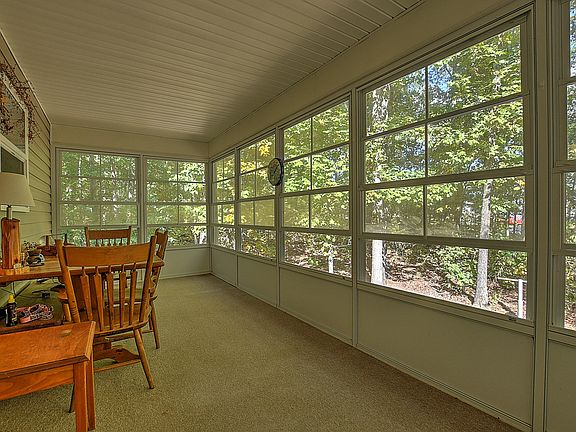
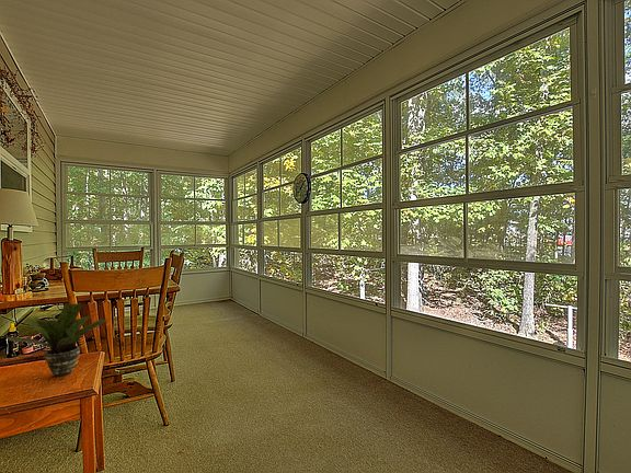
+ potted plant (59, 342)
